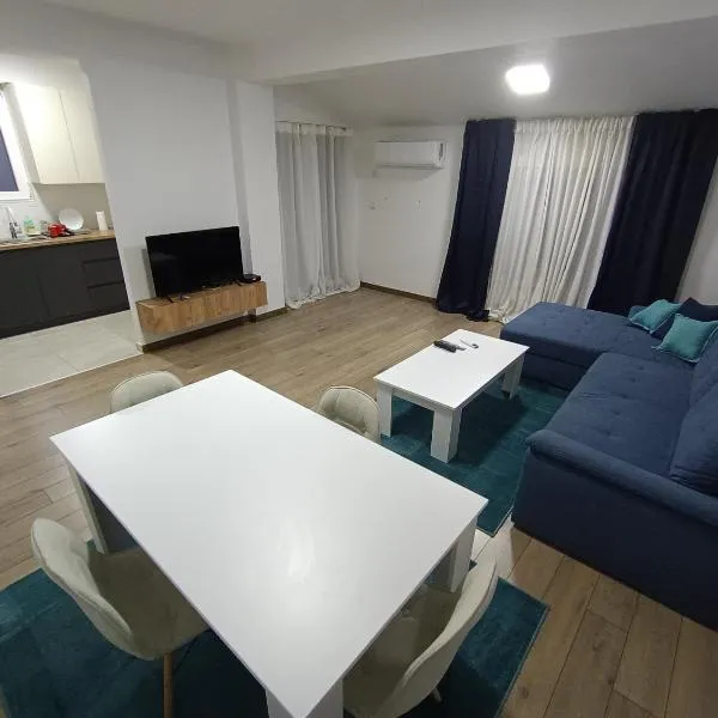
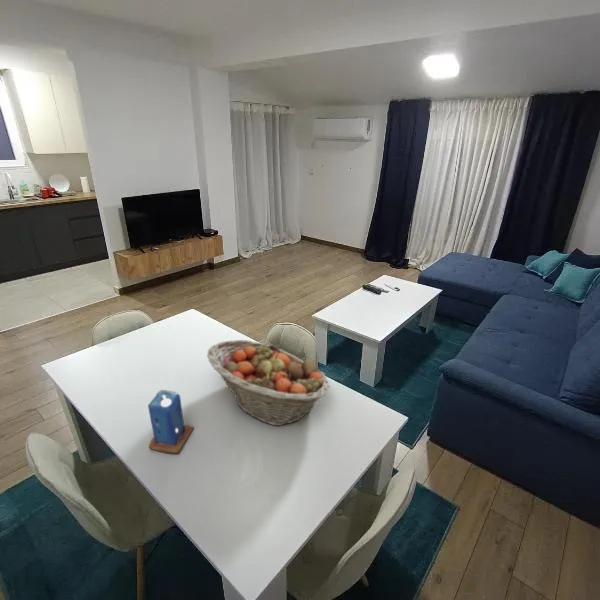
+ fruit basket (267, 374)
+ candle (168, 415)
